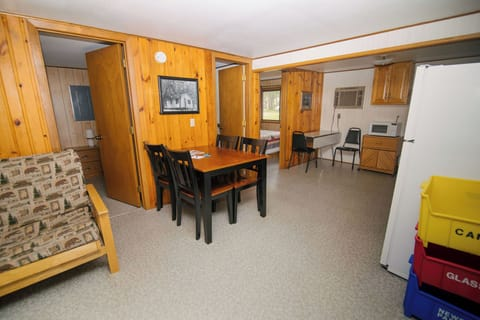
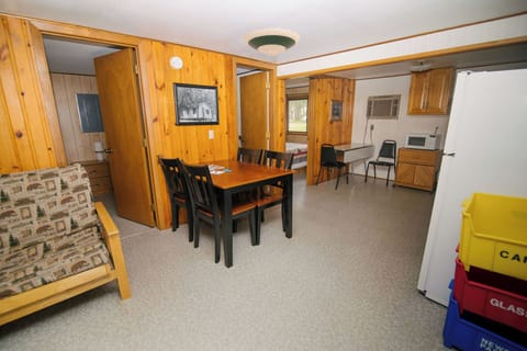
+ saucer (271, 46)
